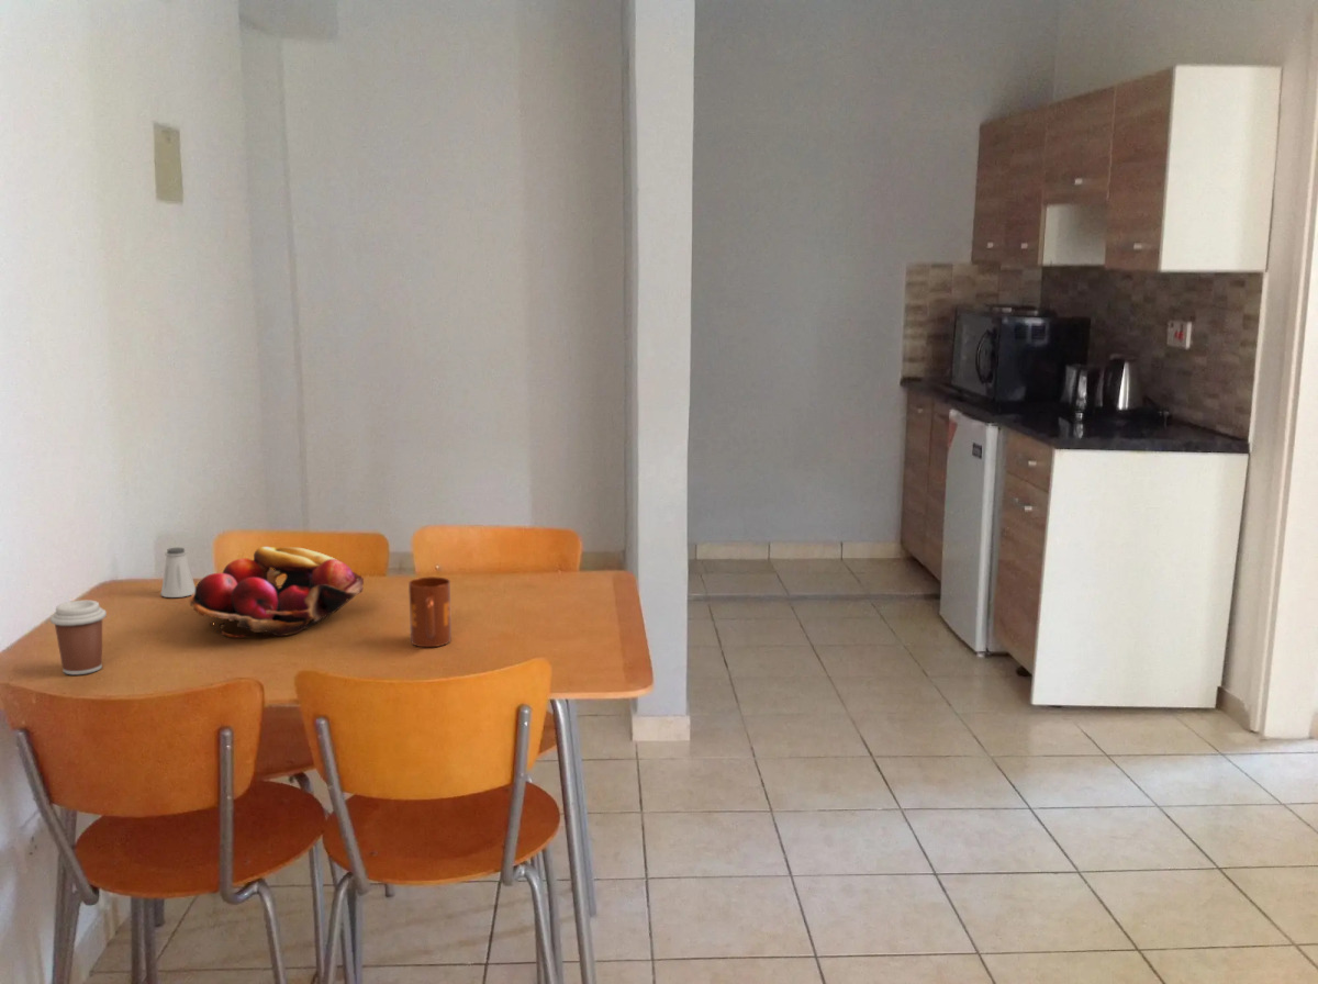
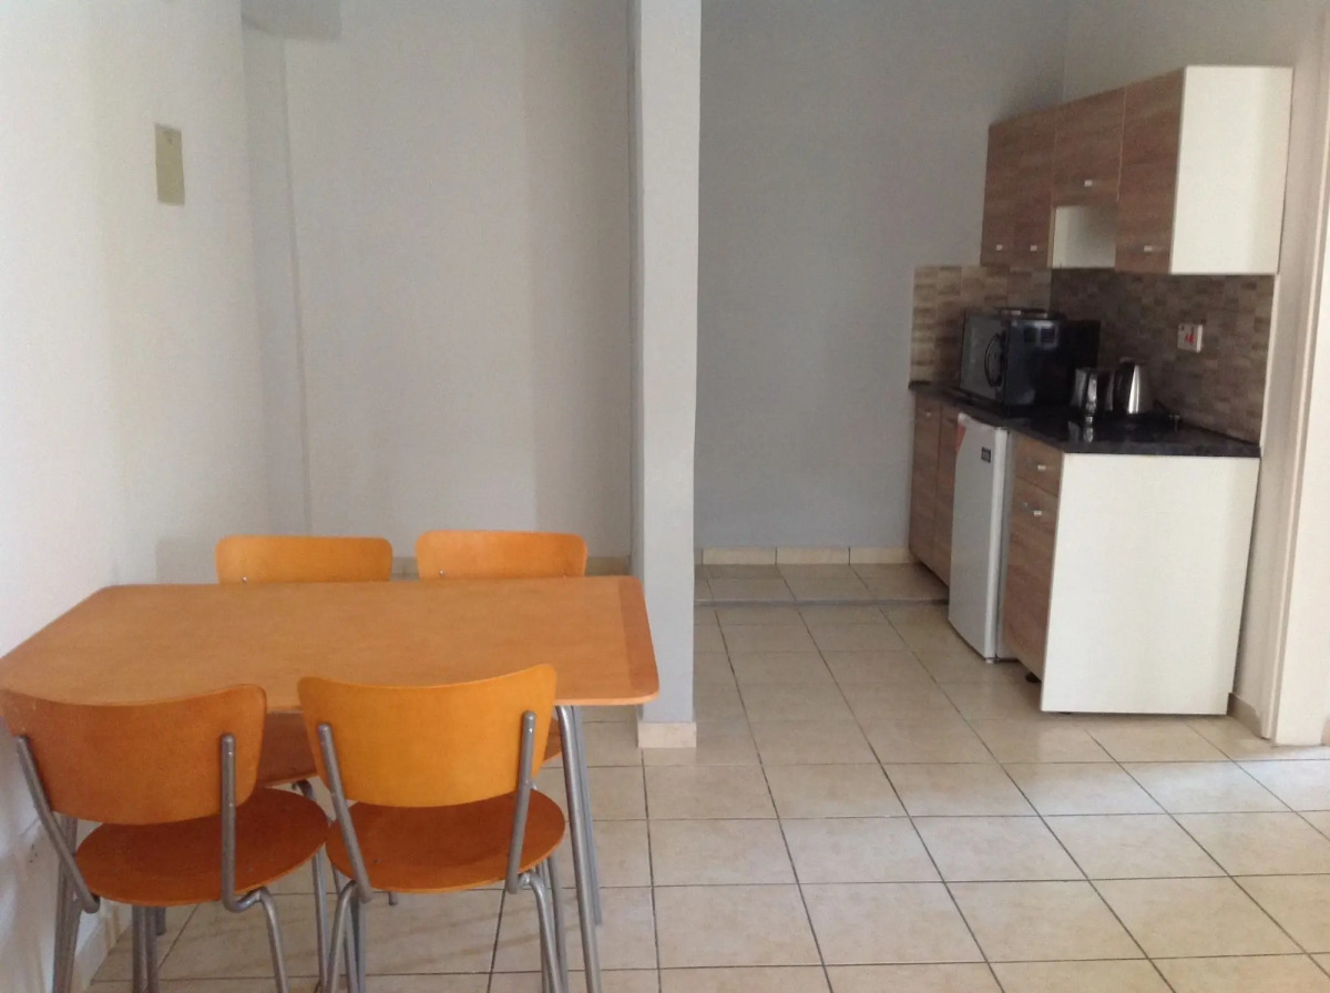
- mug (429, 614)
- fruit basket (278, 585)
- coffee cup (80, 637)
- saltshaker (177, 571)
